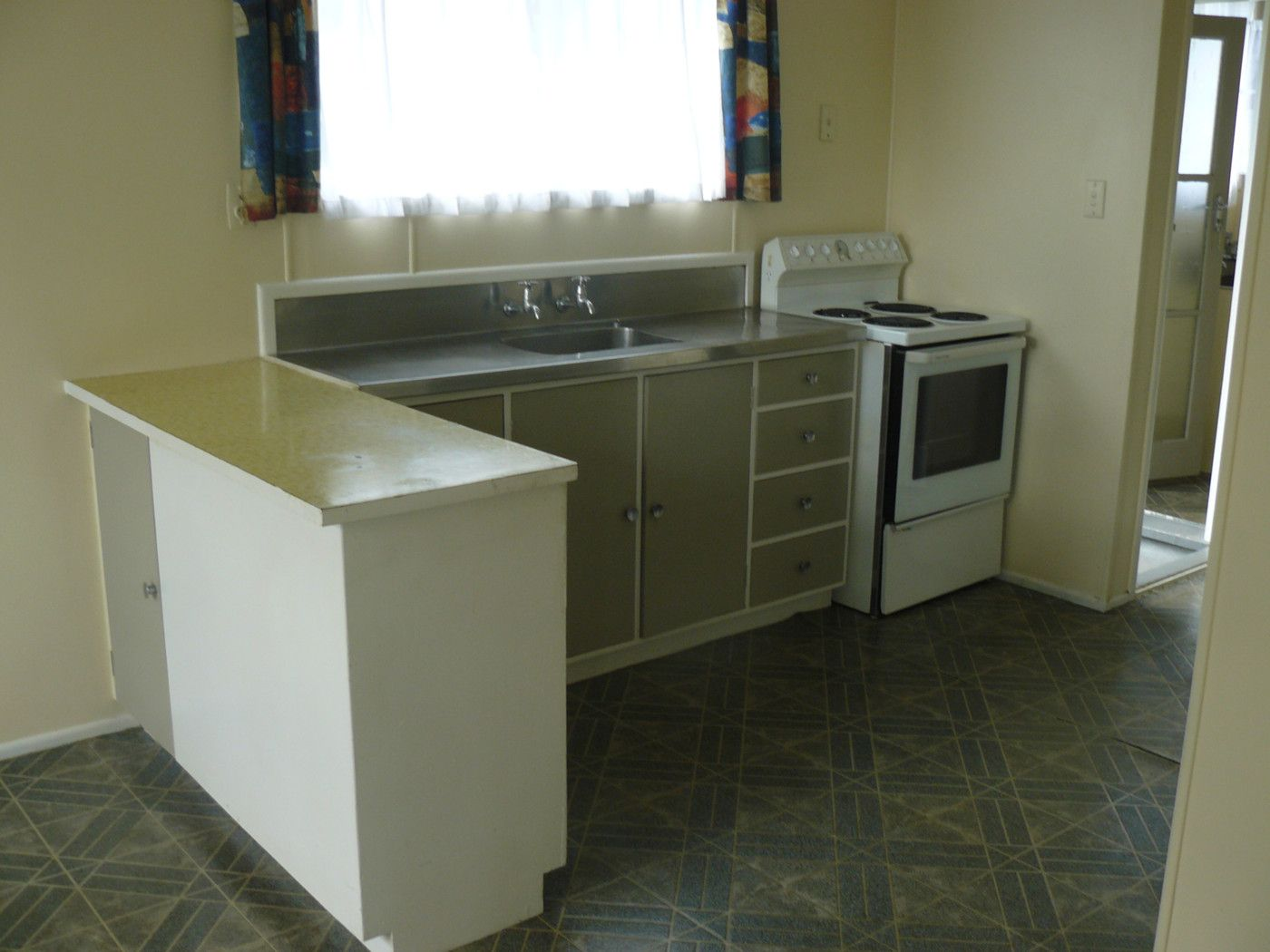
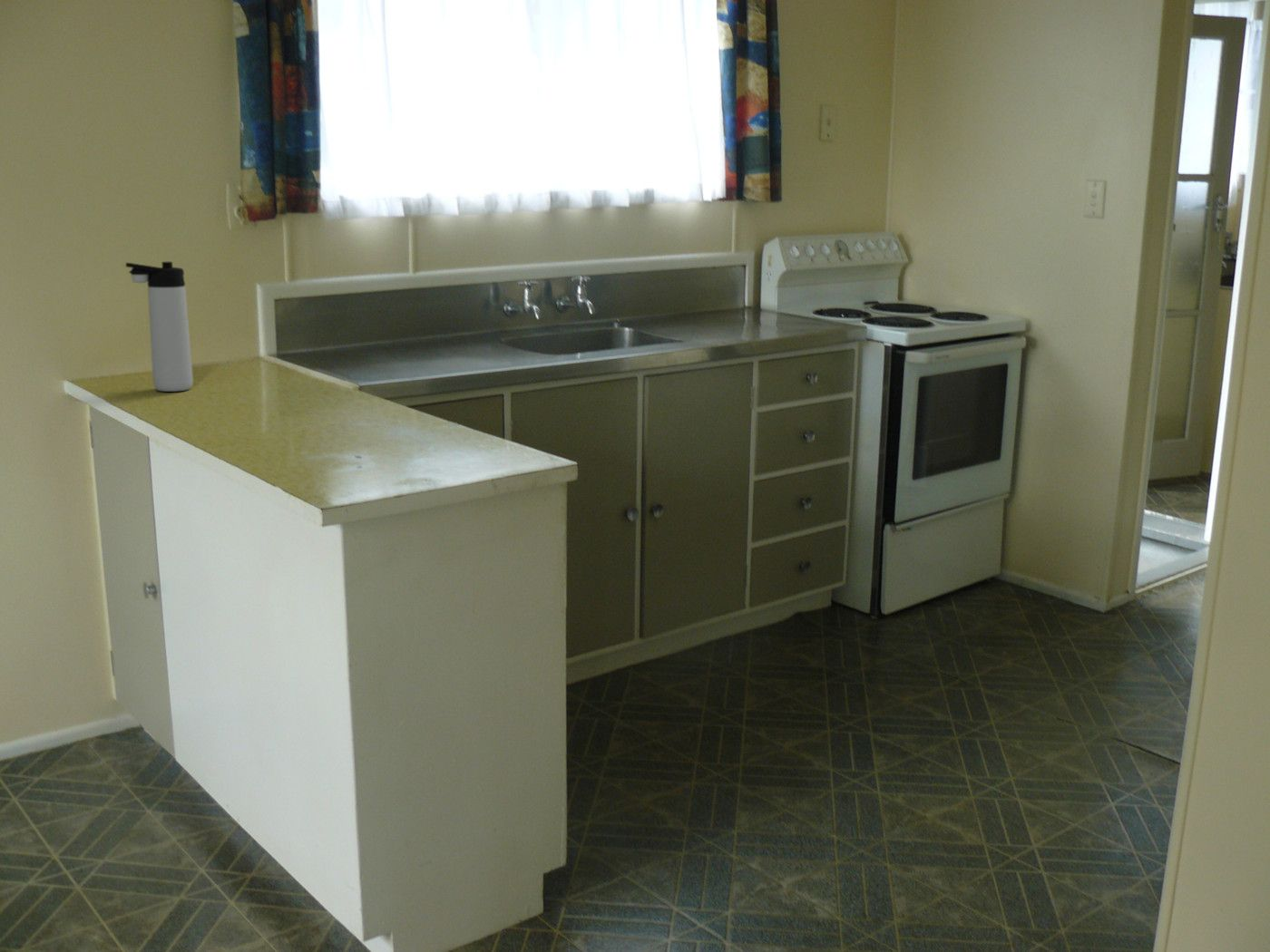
+ thermos bottle (160, 326)
